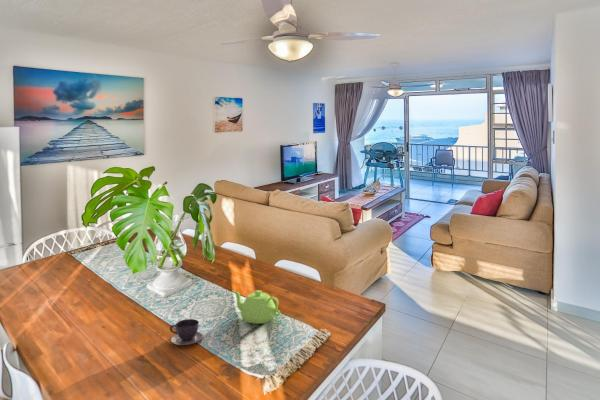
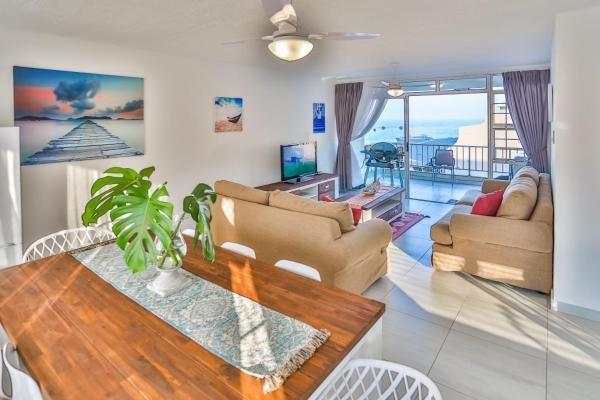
- teapot (256, 305)
- teacup (186, 331)
